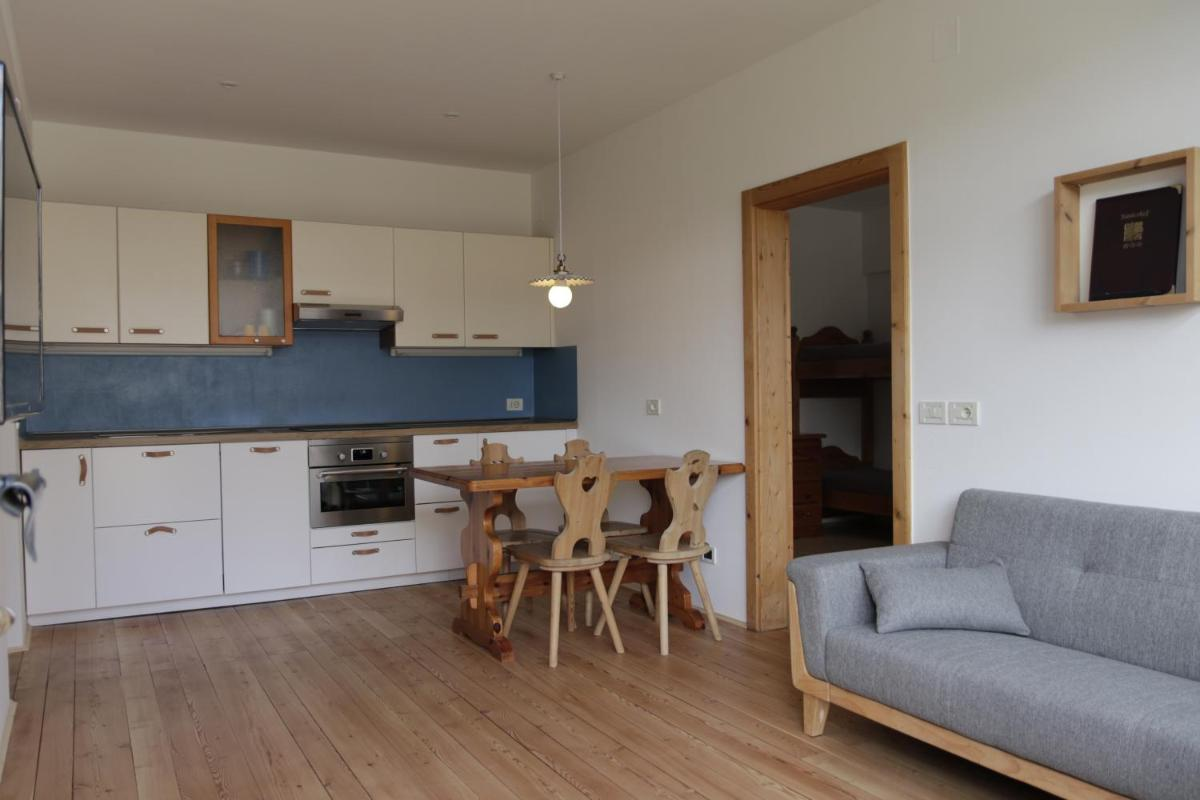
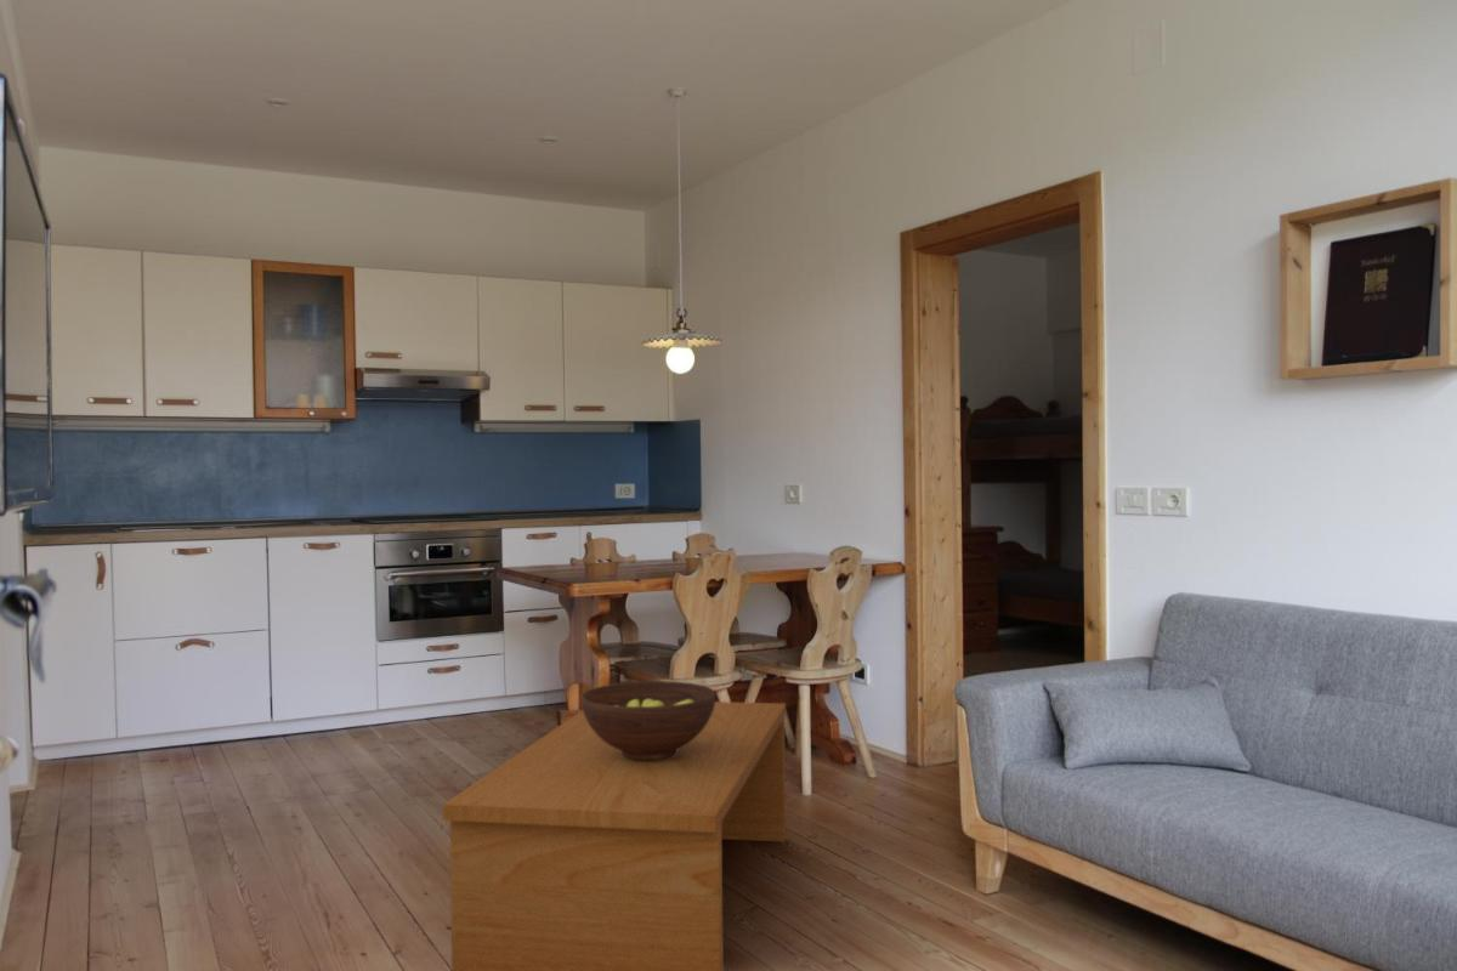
+ coffee table (645, 822)
+ fruit bowl (648, 723)
